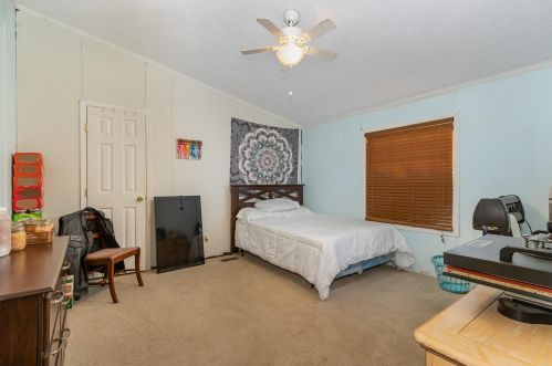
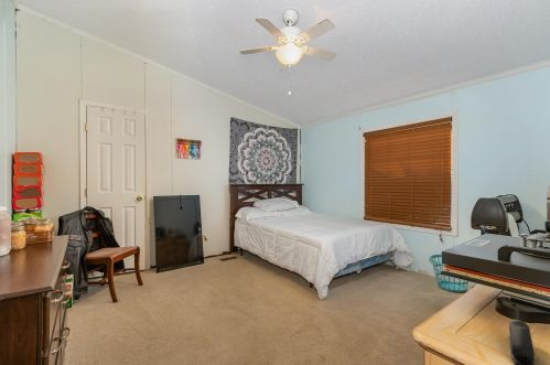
+ stapler (520, 341)
